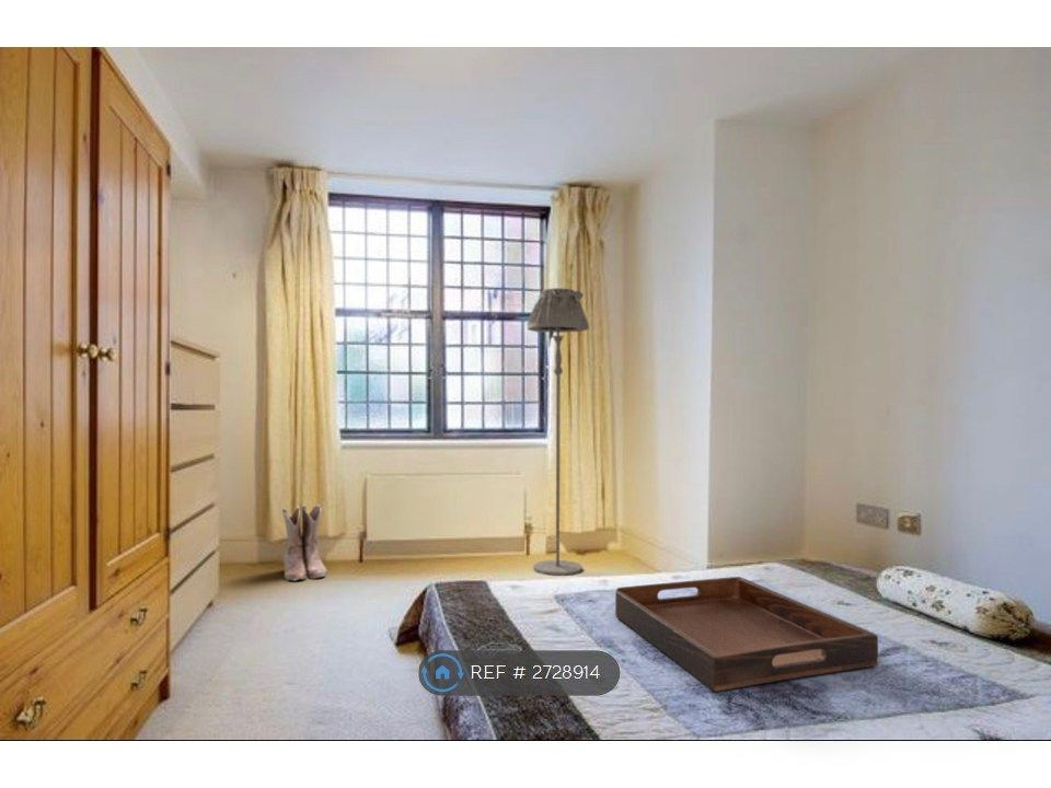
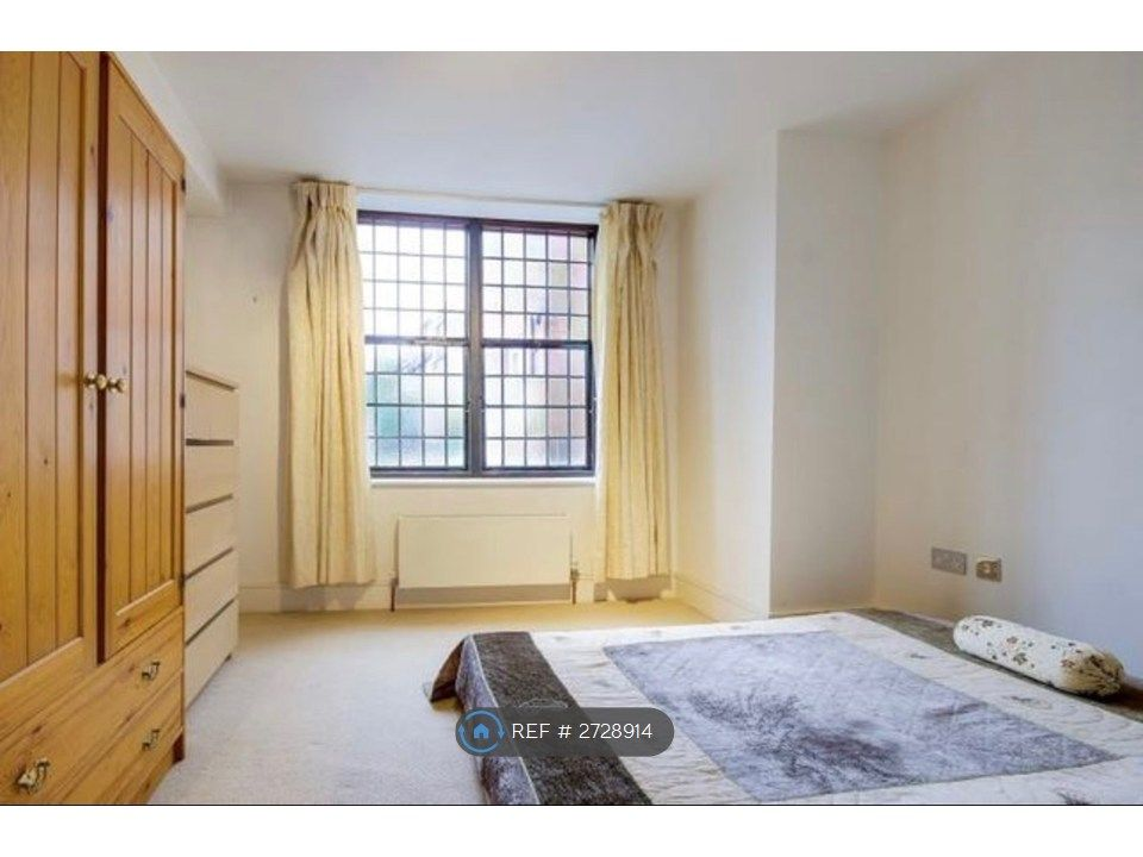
- serving tray (729, 623)
- floor lamp (557, 429)
- boots (304, 540)
